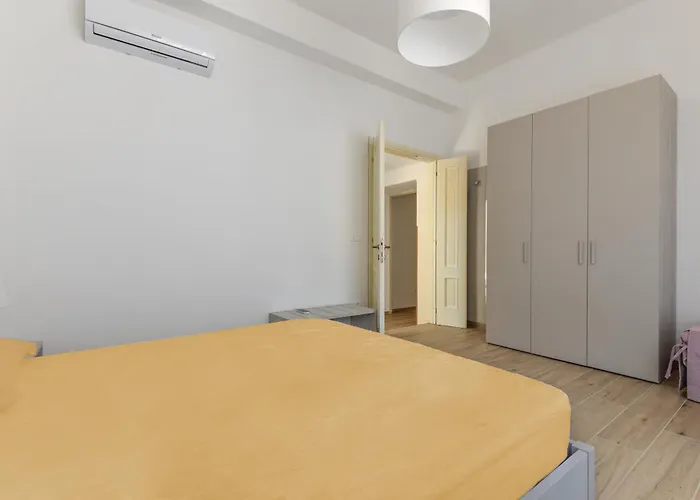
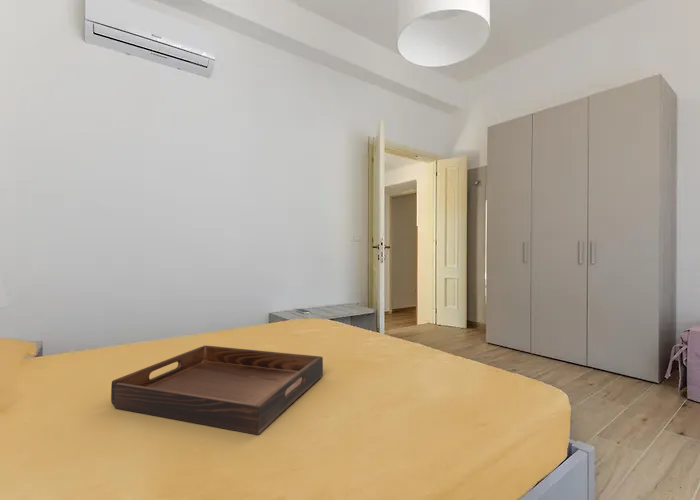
+ serving tray (225, 379)
